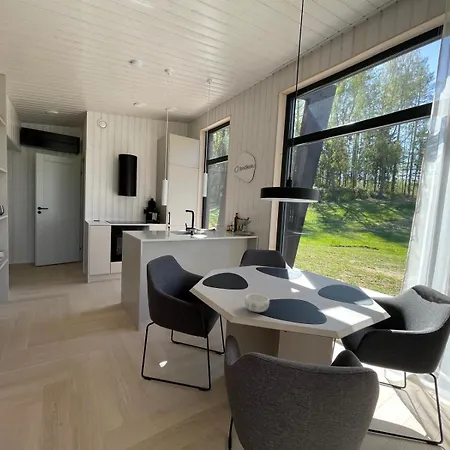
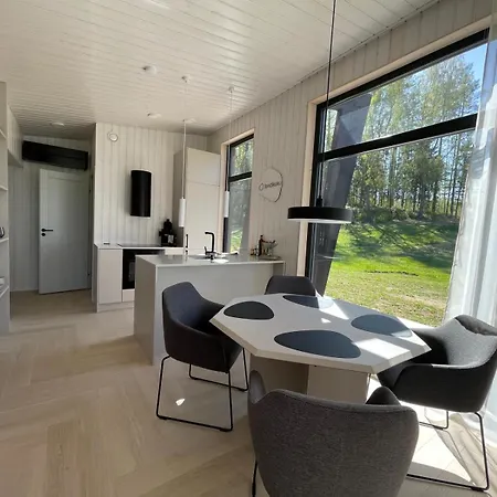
- decorative bowl (255, 304)
